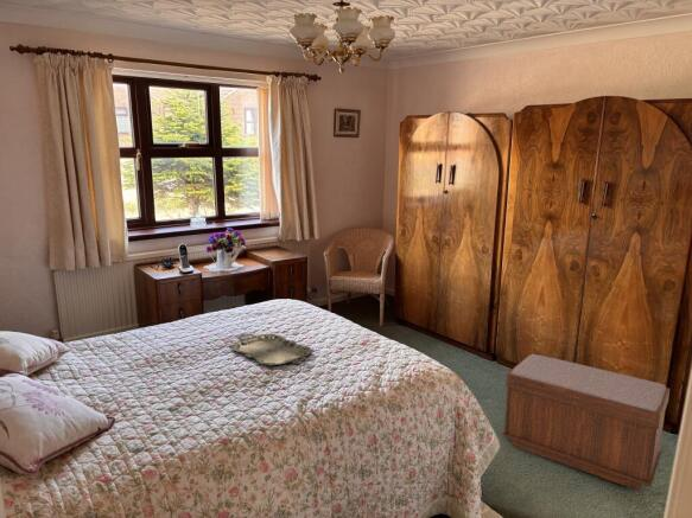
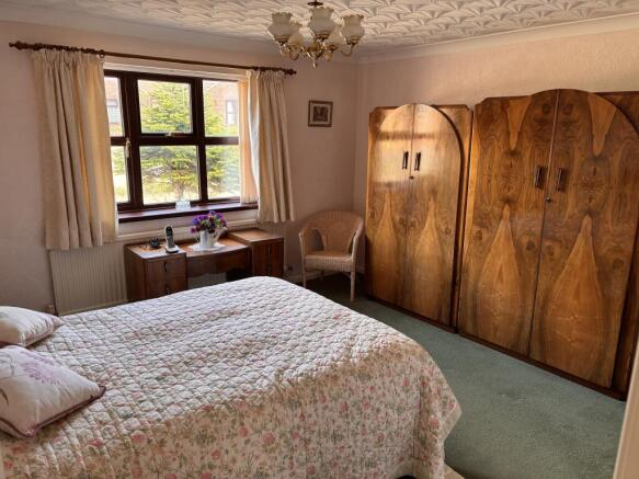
- serving tray (271, 348)
- bench (582, 415)
